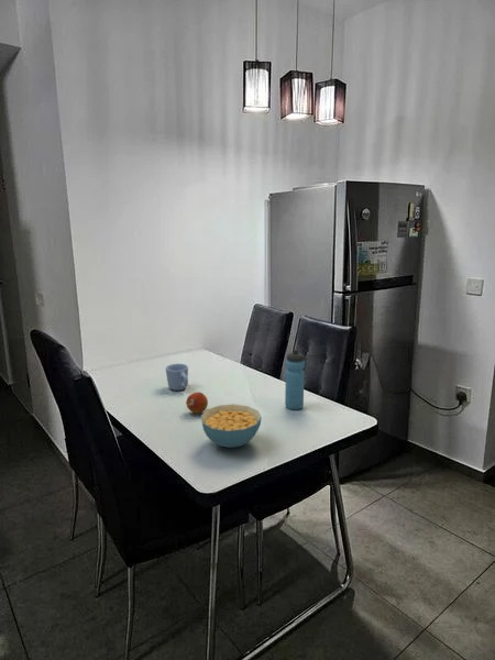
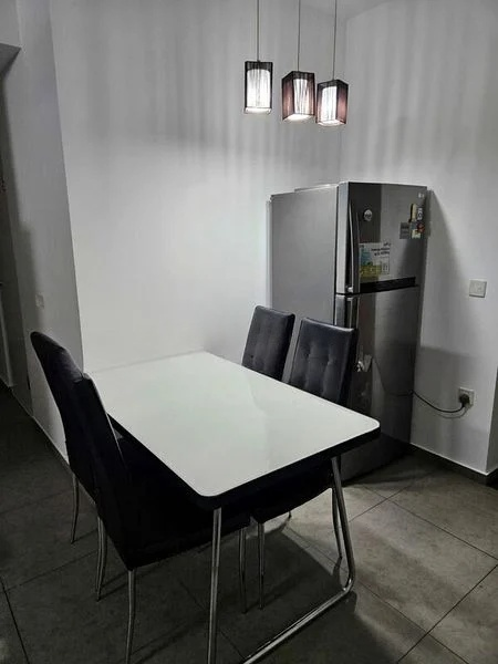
- mug (179, 378)
- water bottle (295, 378)
- cereal bowl (231, 430)
- fruit (197, 403)
